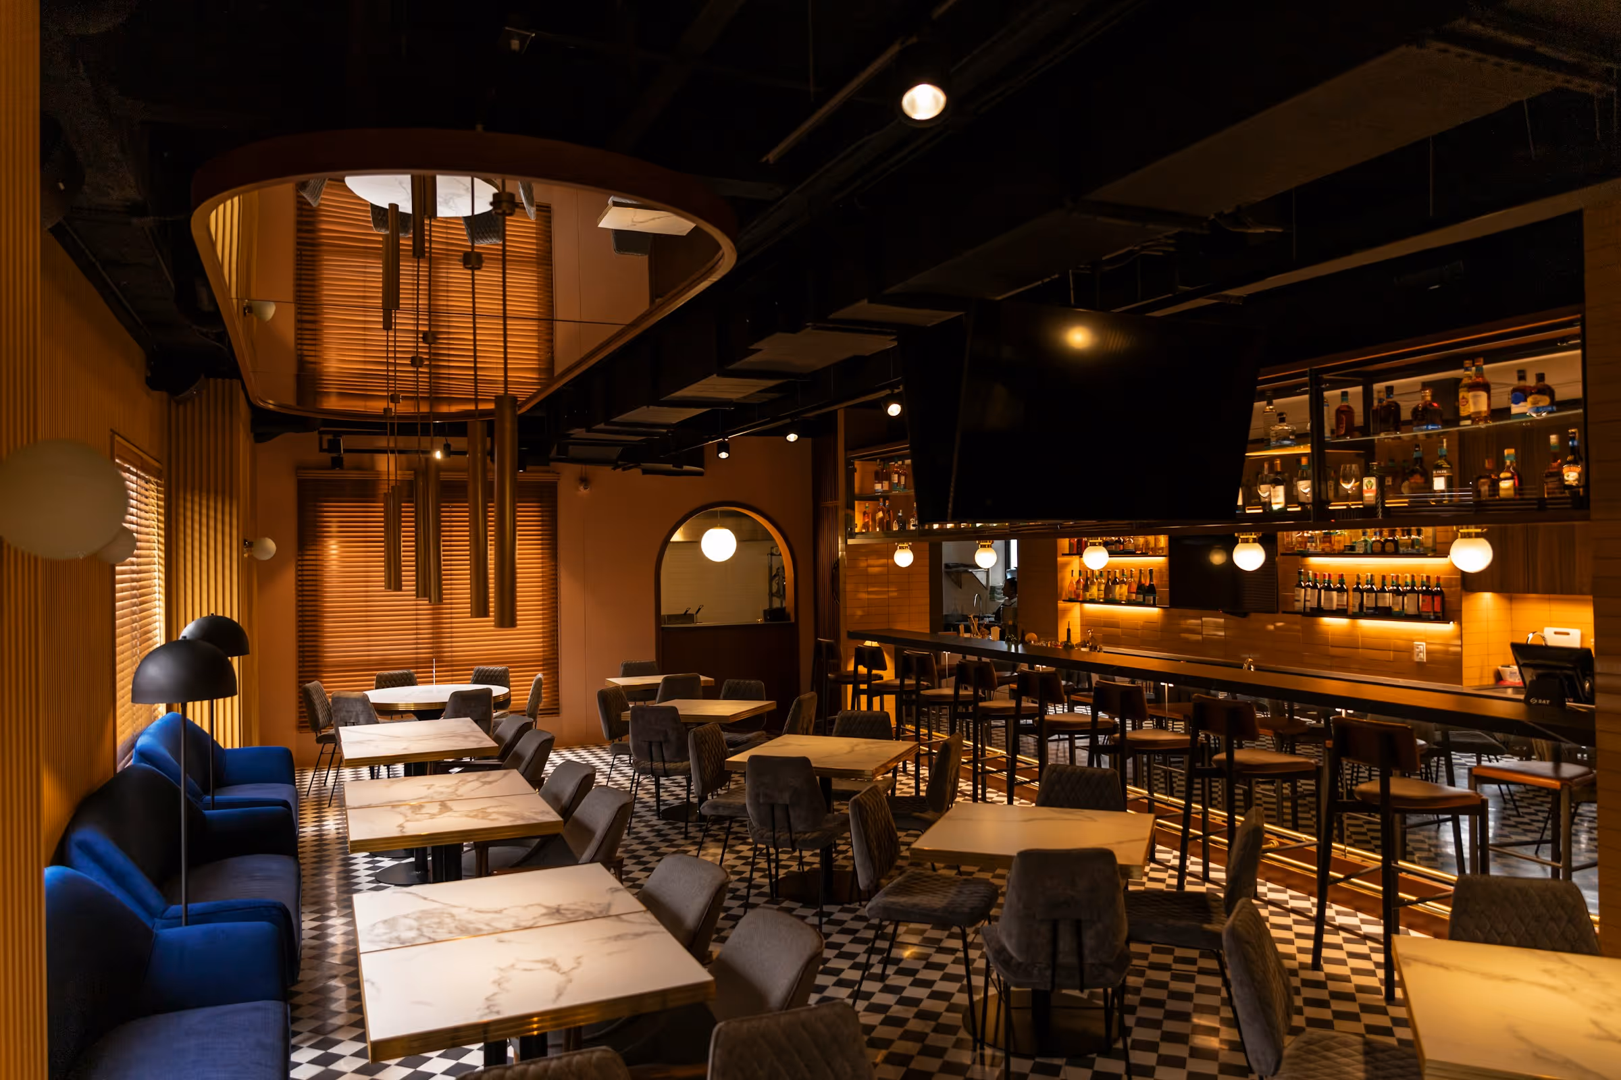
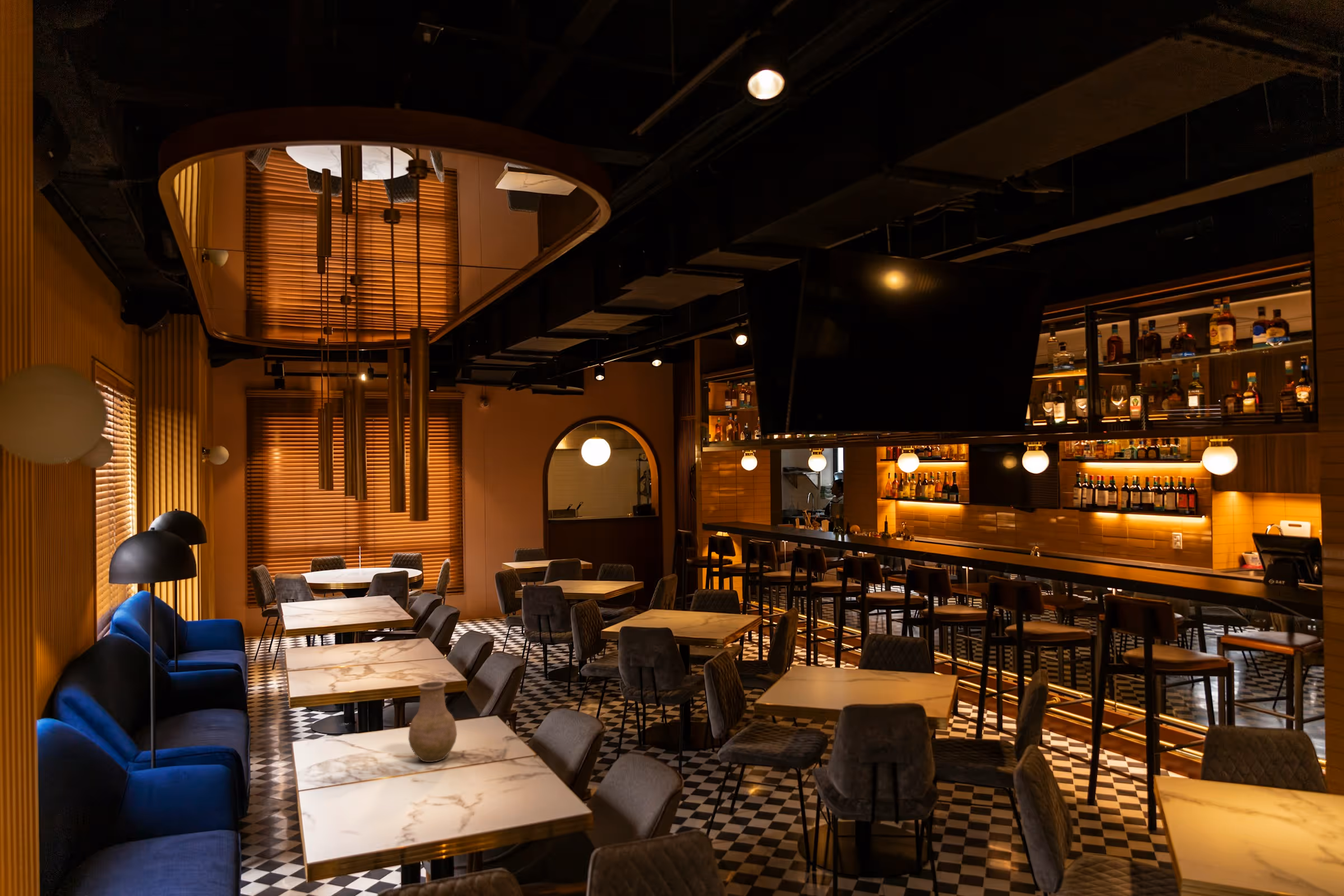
+ vase (432, 721)
